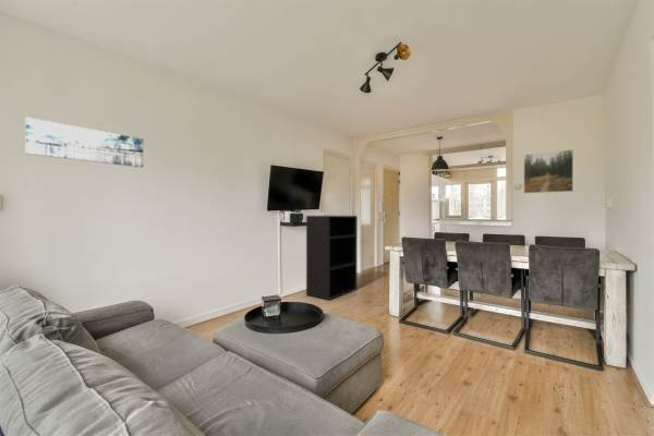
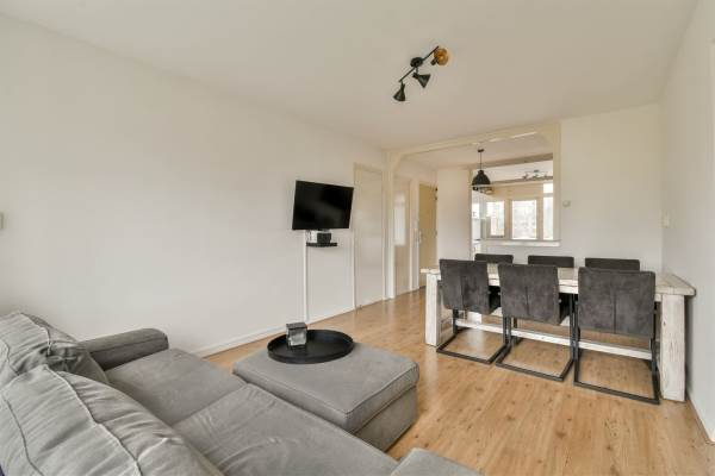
- wall art (90, 145)
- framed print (547, 172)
- bookshelf (332, 254)
